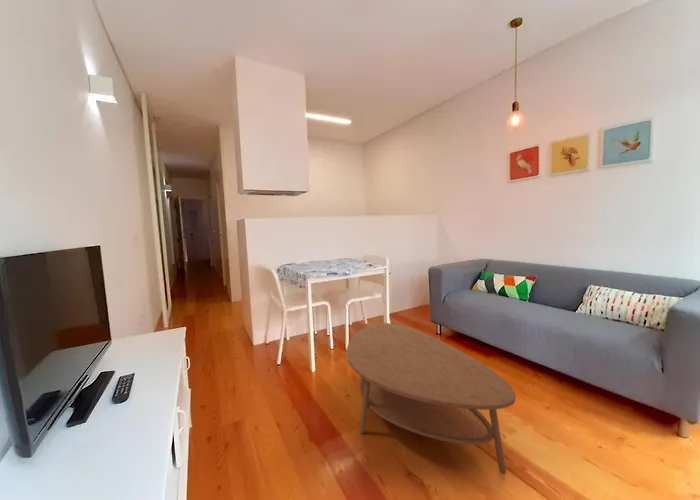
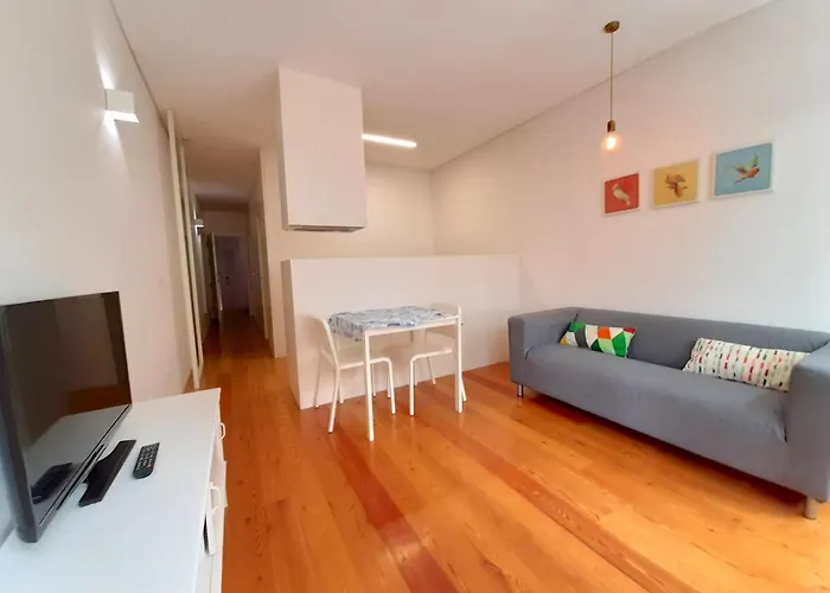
- coffee table (405, 386)
